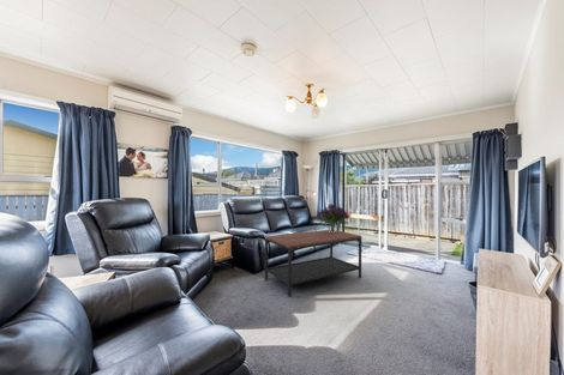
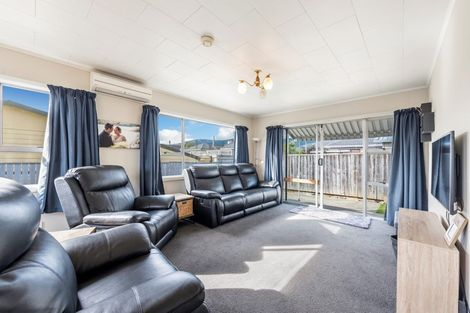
- bouquet (331, 218)
- coffee table (316, 259)
